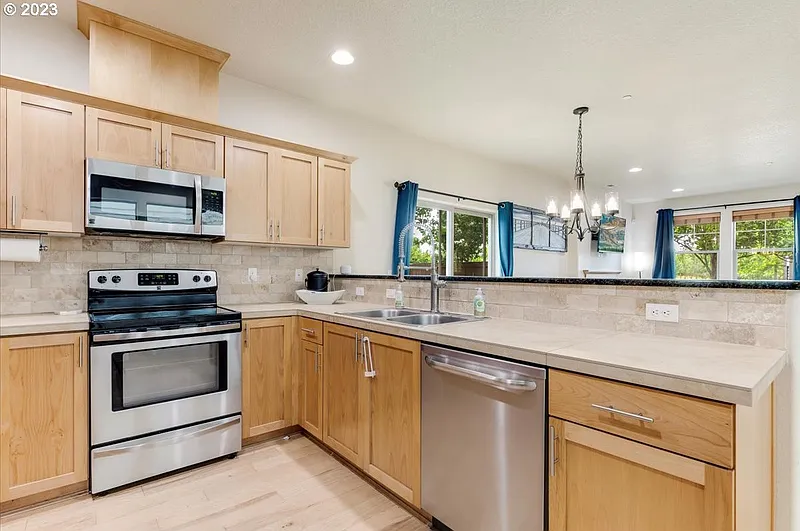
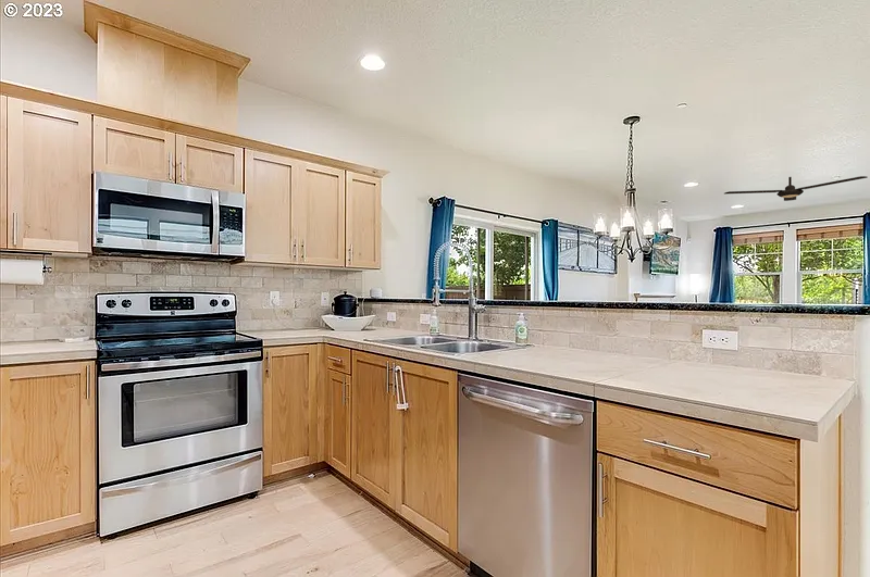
+ ceiling fan (790, 189)
